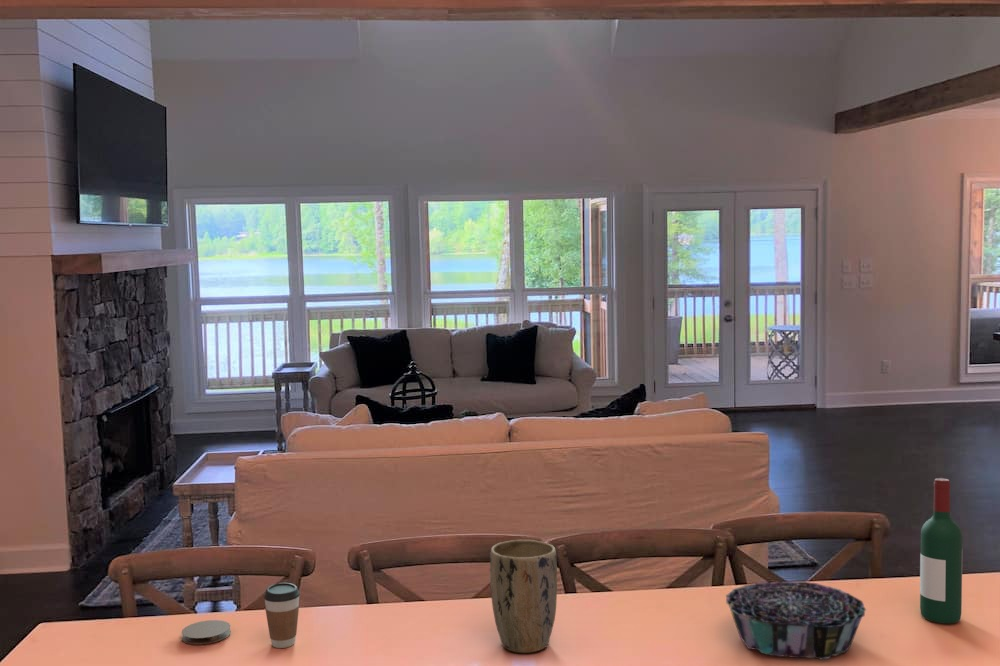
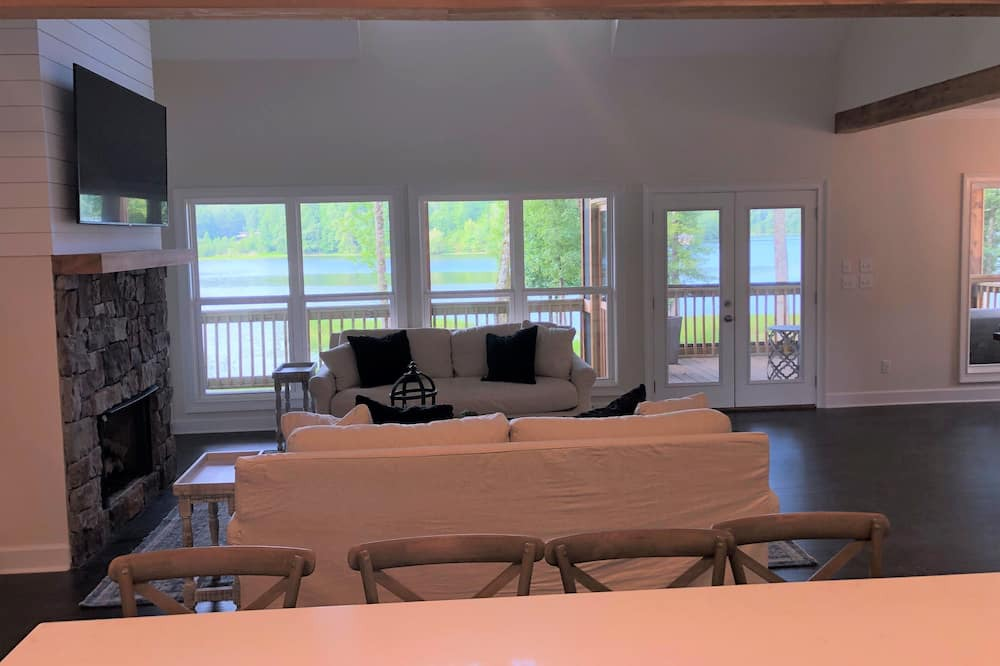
- coaster (206, 631)
- wine bottle (941, 548)
- plant pot (523, 596)
- coffee cup (282, 615)
- decorative bowl (794, 621)
